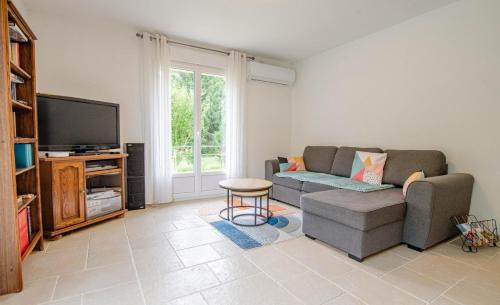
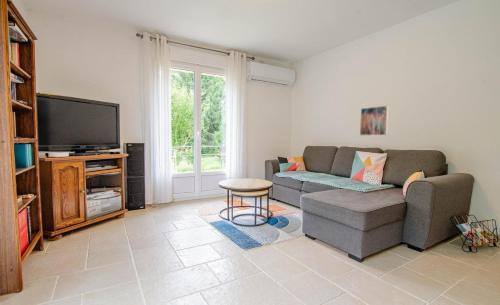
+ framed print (373, 121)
